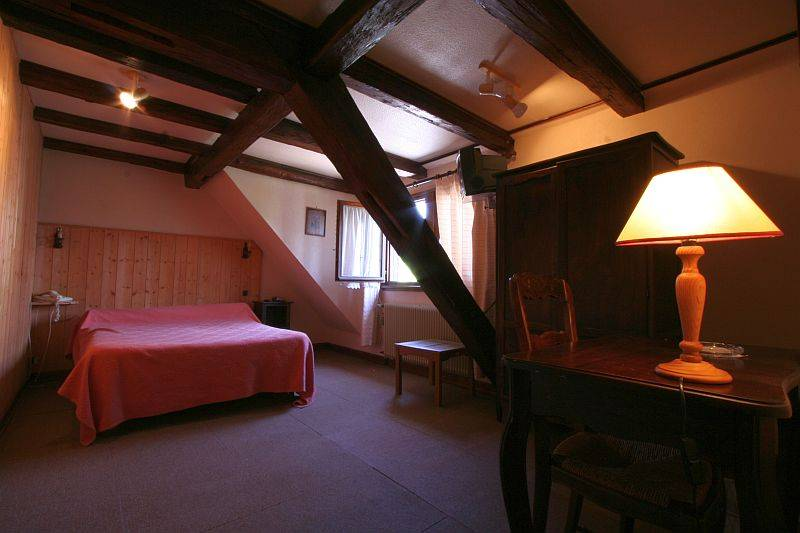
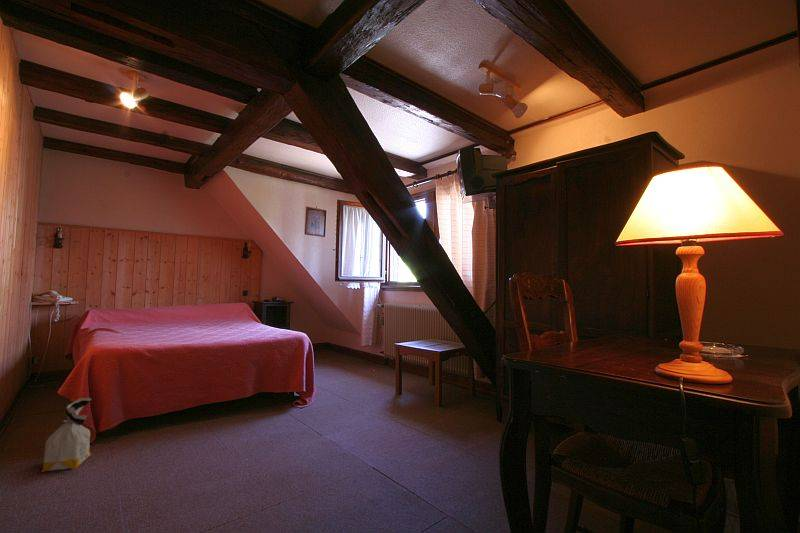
+ bag (71, 431)
